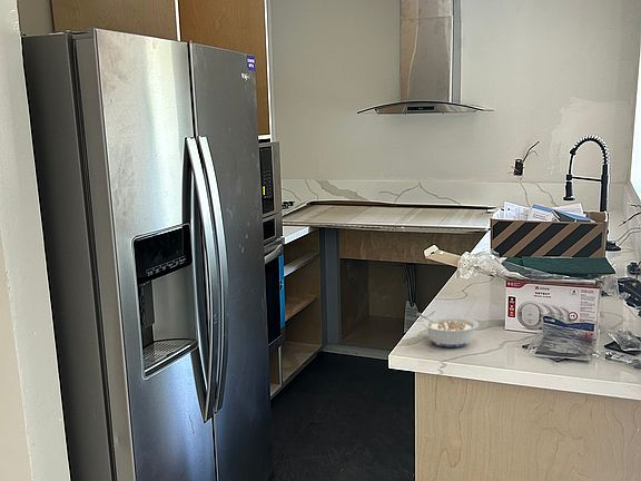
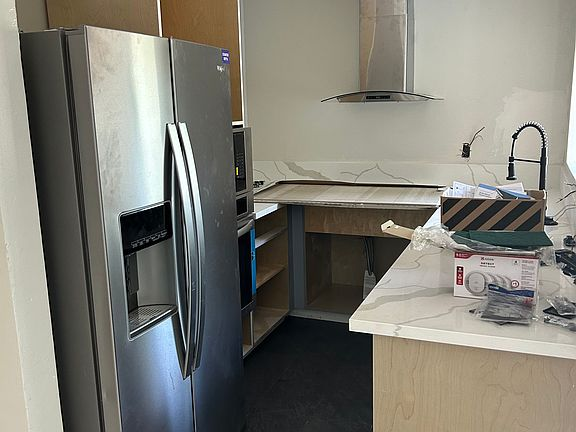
- legume (447, 330)
